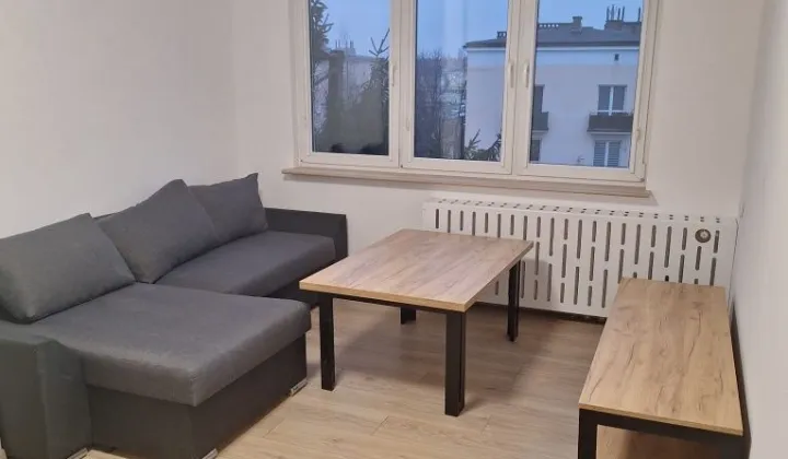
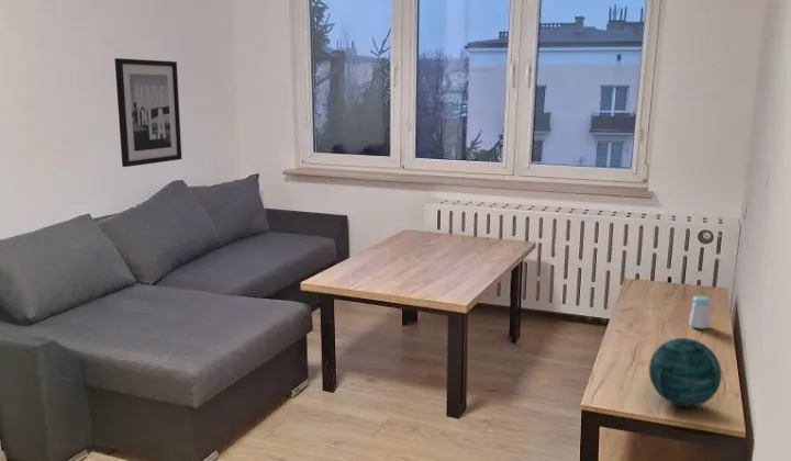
+ wall art (151, 112)
+ salt shaker (700, 312)
+ decorative orb (684, 371)
